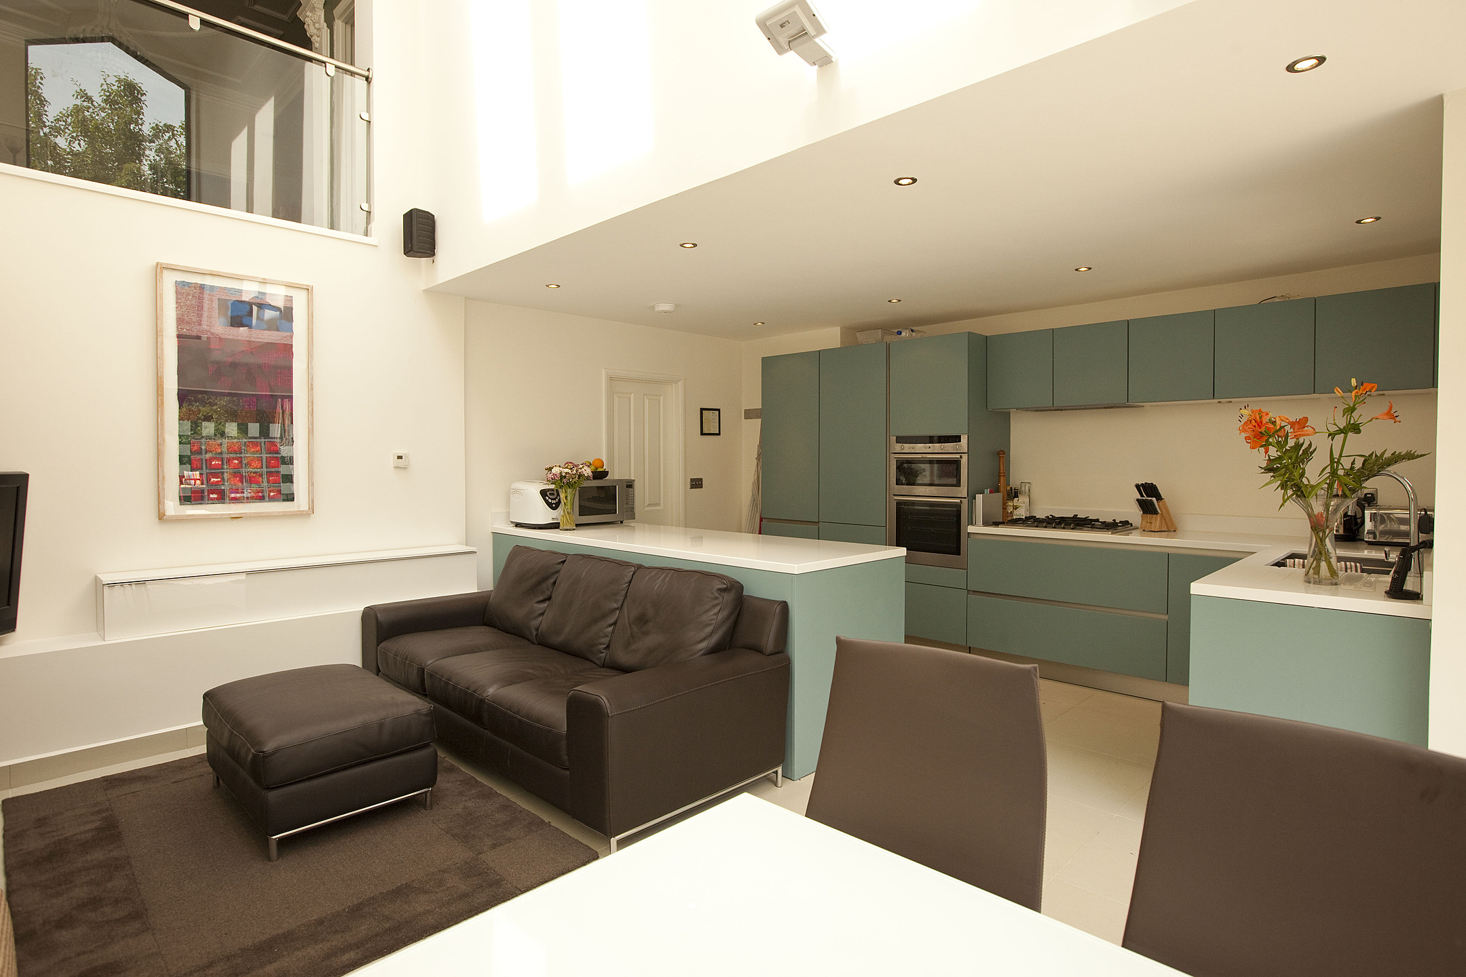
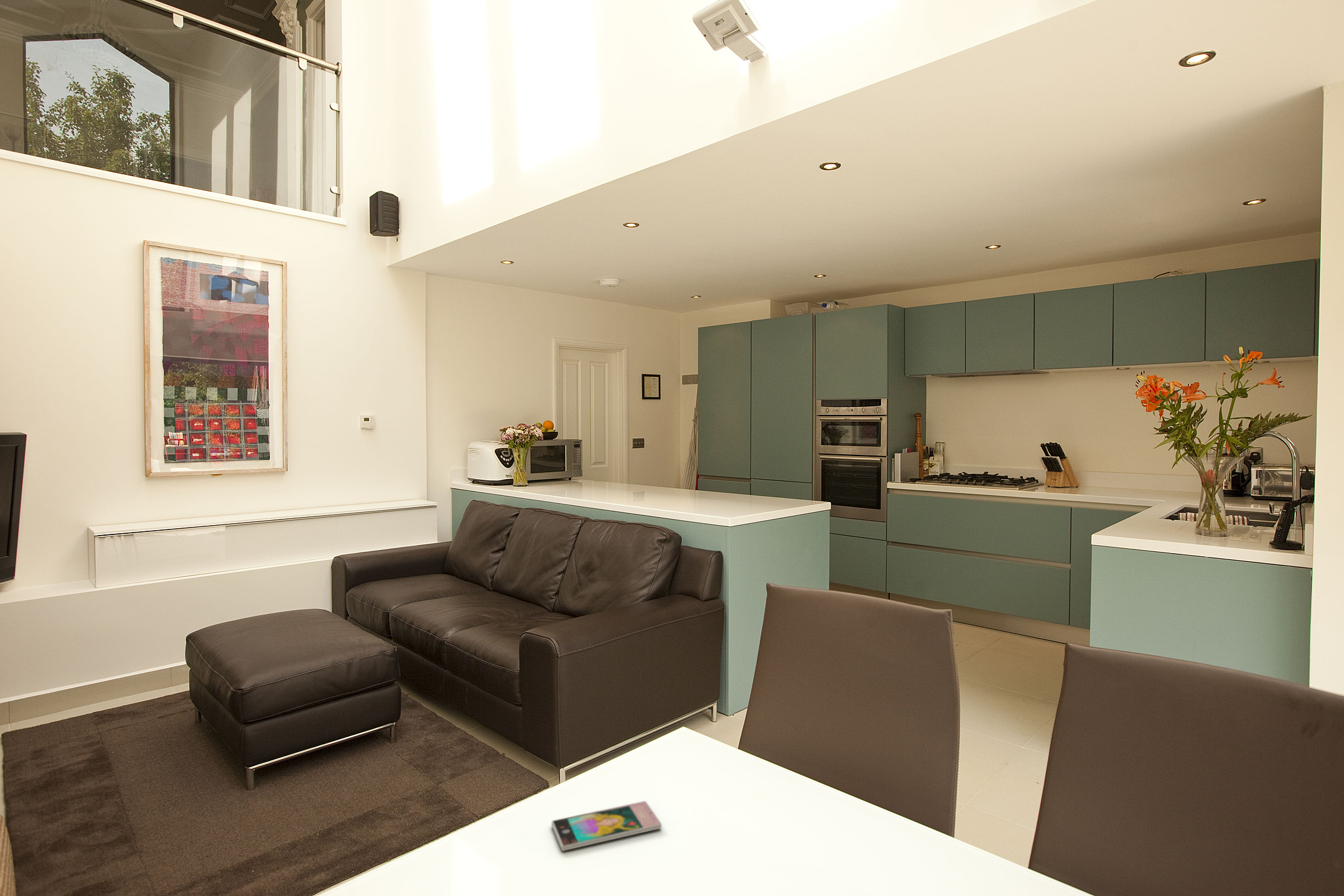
+ smartphone (606, 824)
